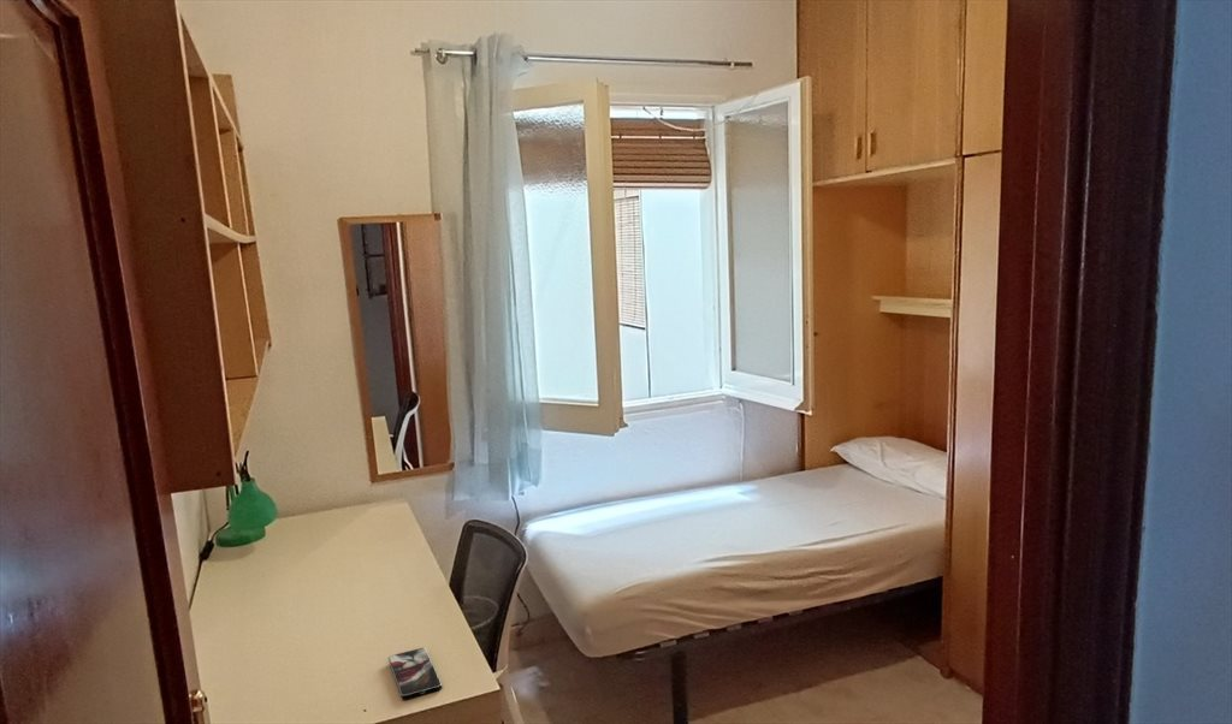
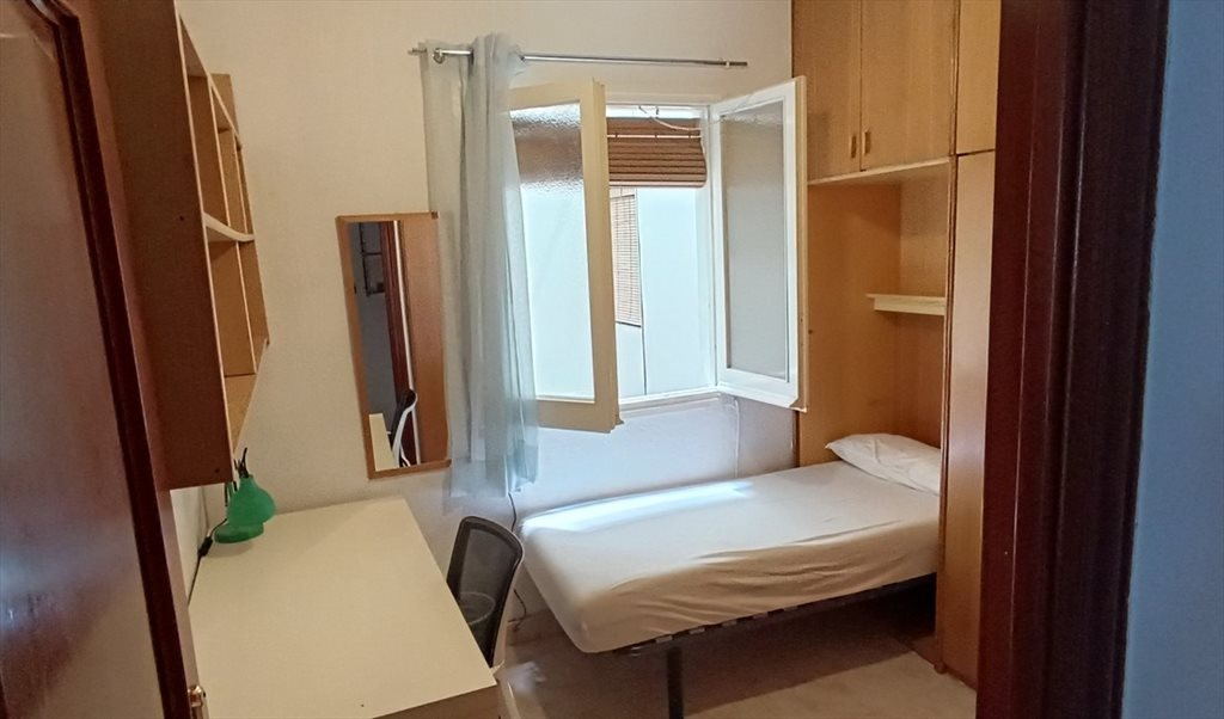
- smartphone (414, 671)
